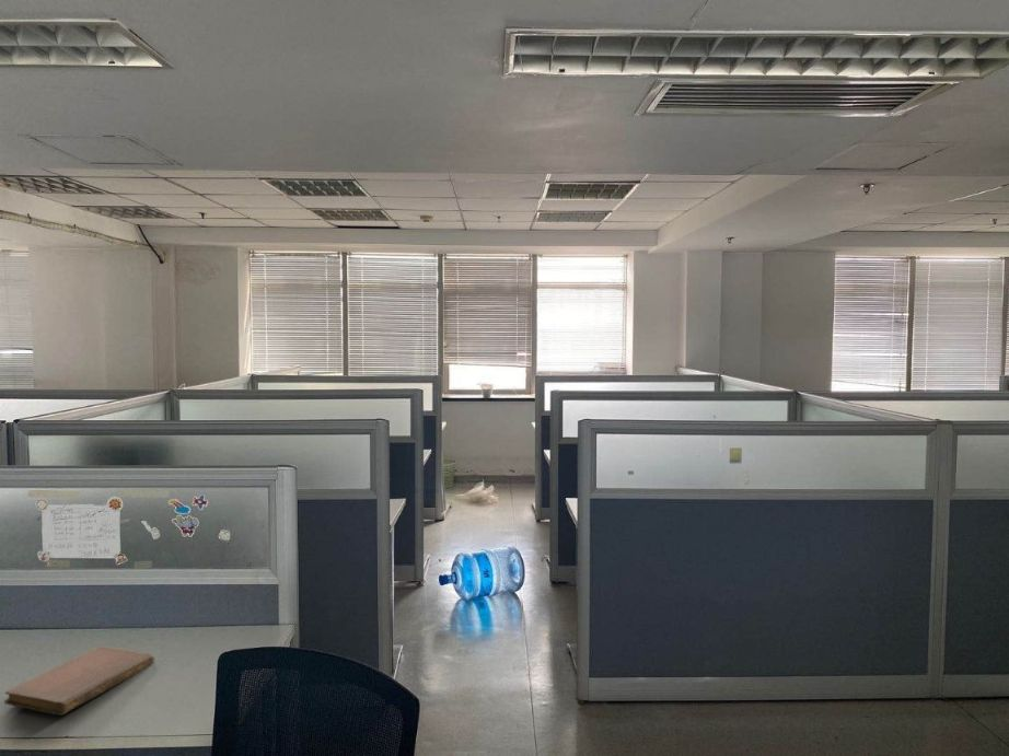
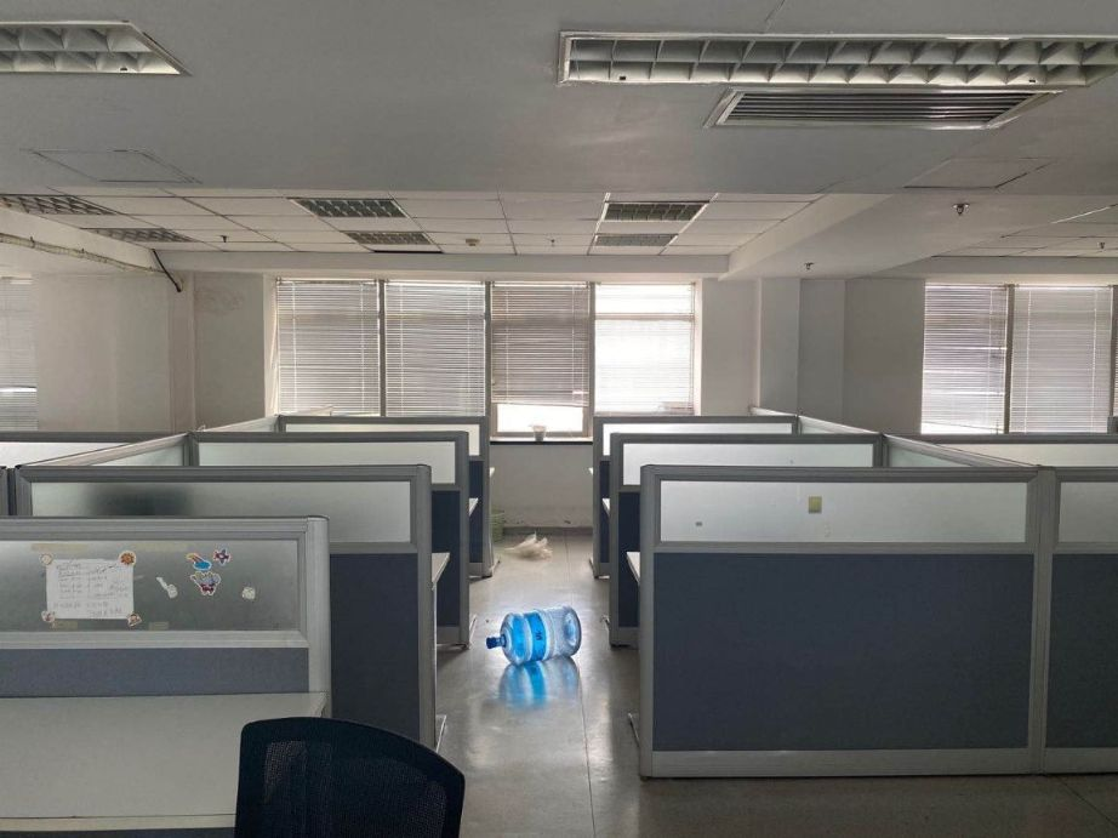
- notebook (83, 677)
